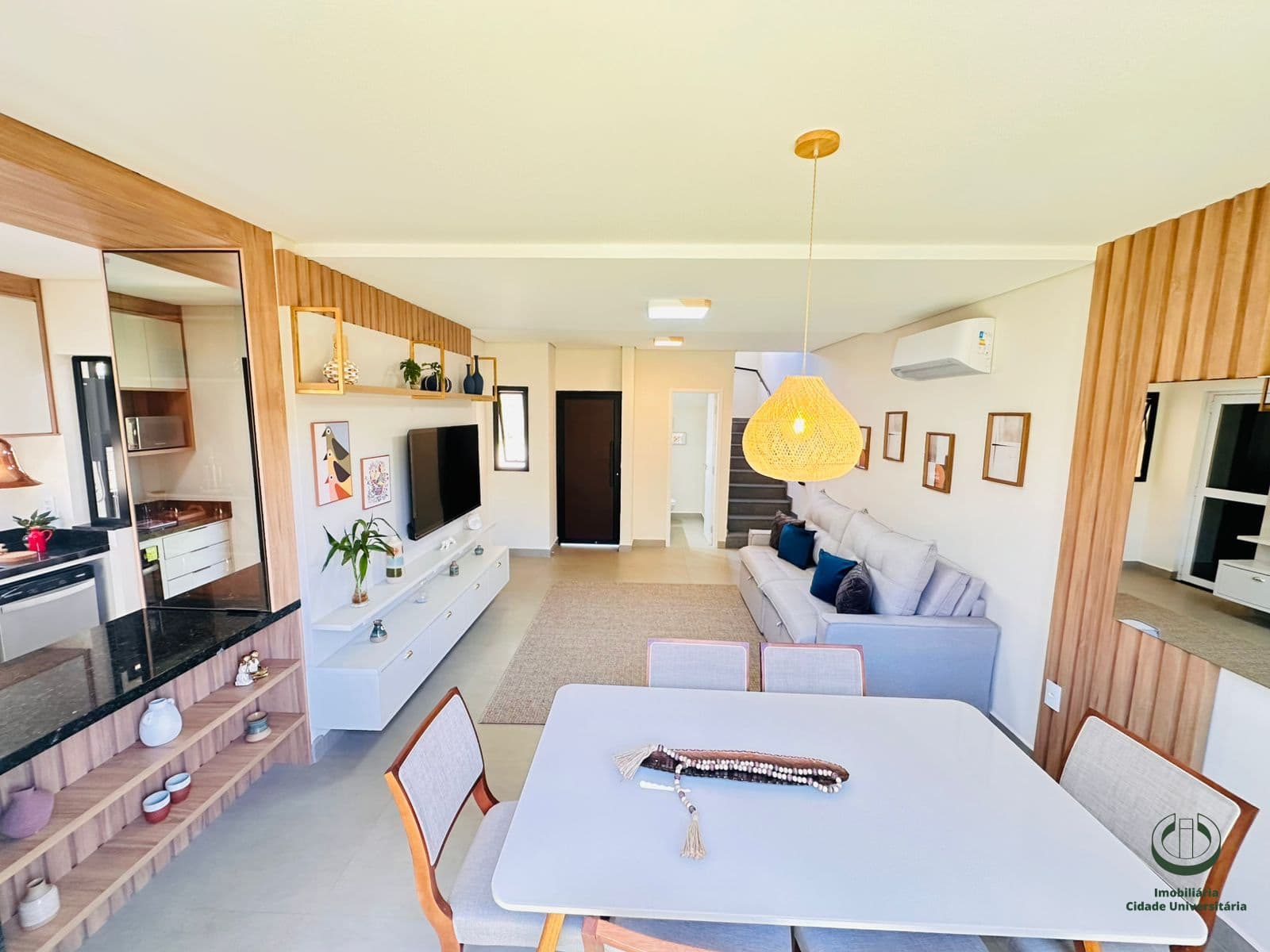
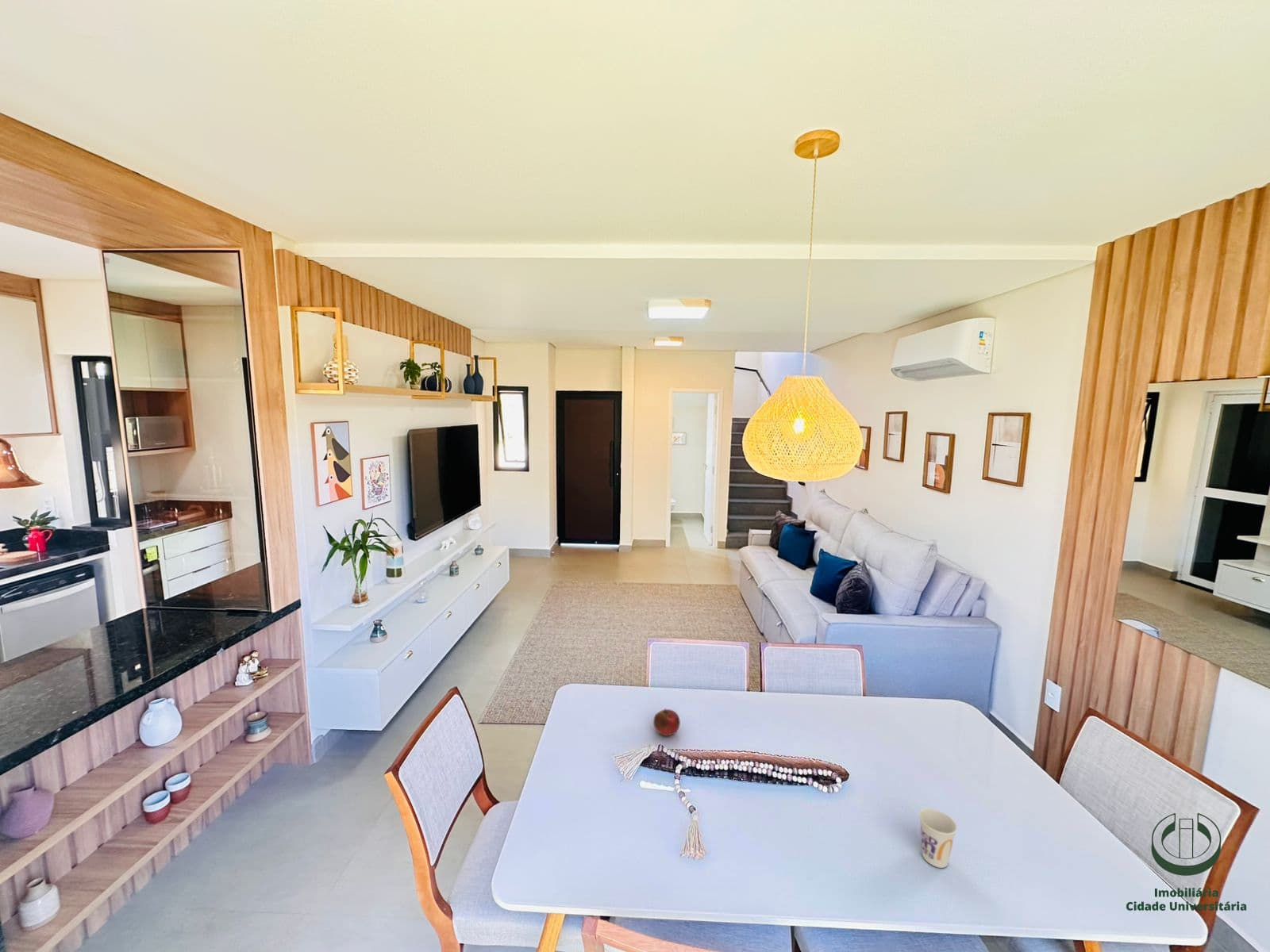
+ cup (936, 839)
+ fruit (666, 721)
